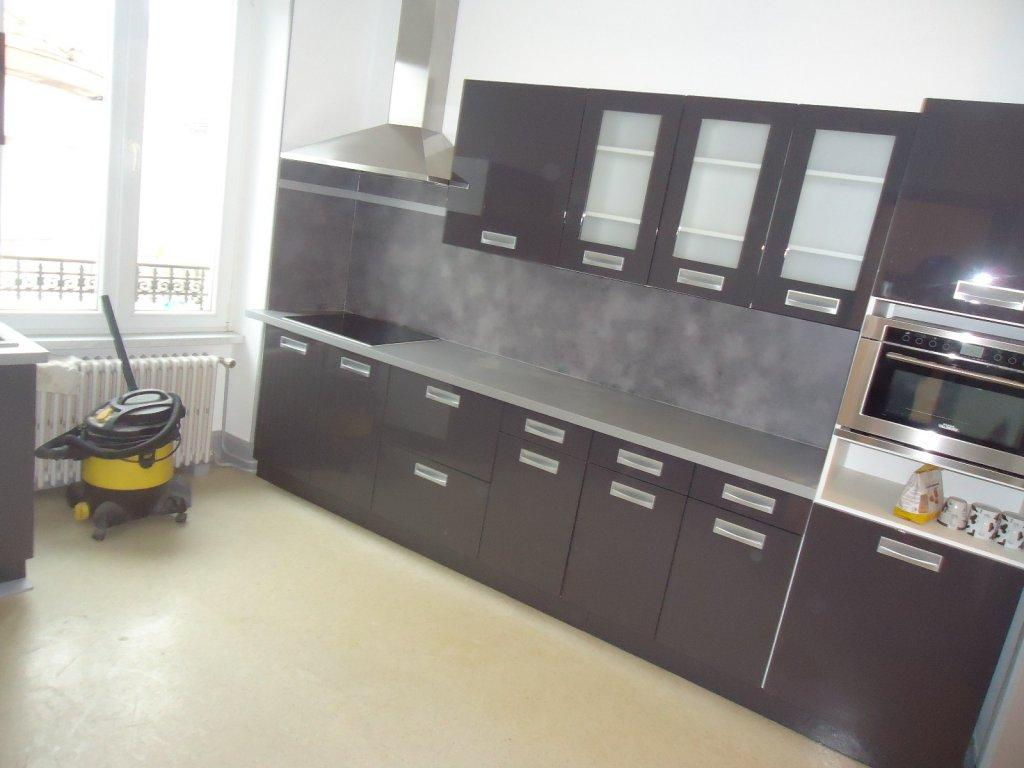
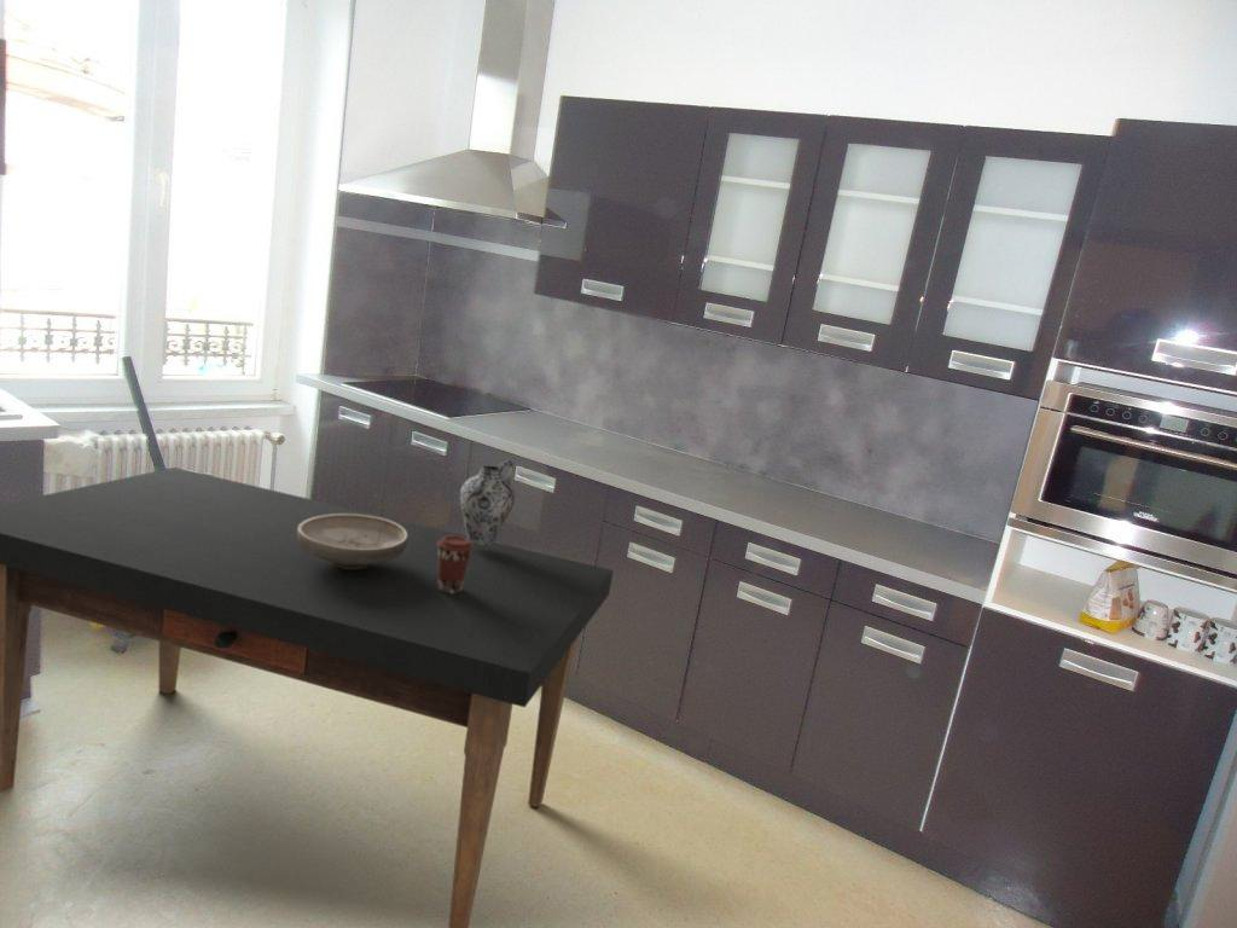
+ dining table (298, 674)
+ bowl (353, 545)
+ ceramic jug (490, 506)
+ coffee cup (452, 563)
